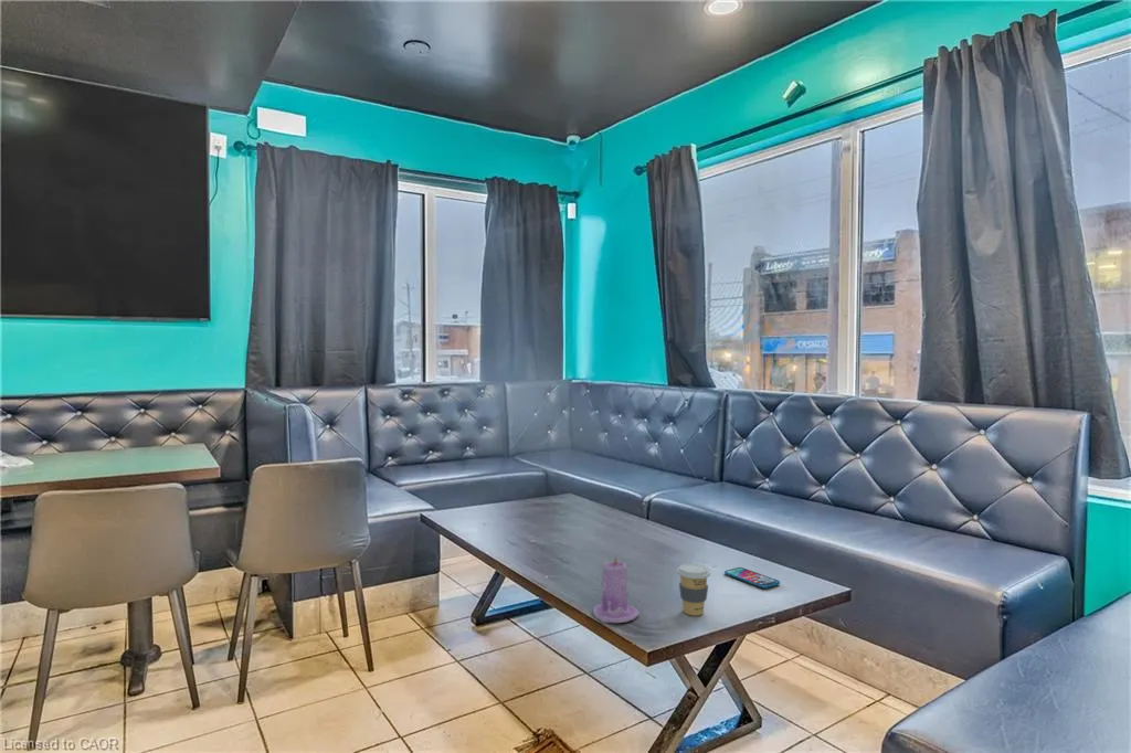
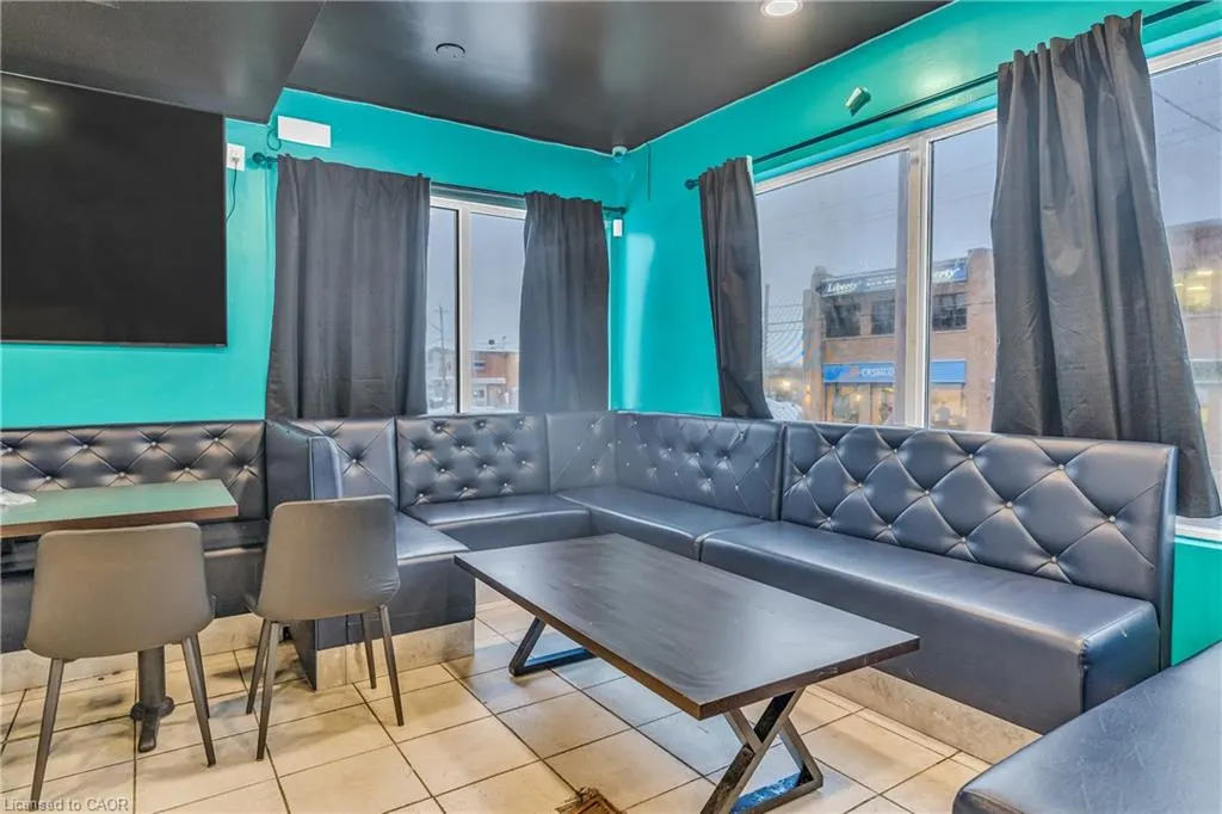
- candle (615, 584)
- coffee cup (693, 590)
- smartphone (751, 577)
